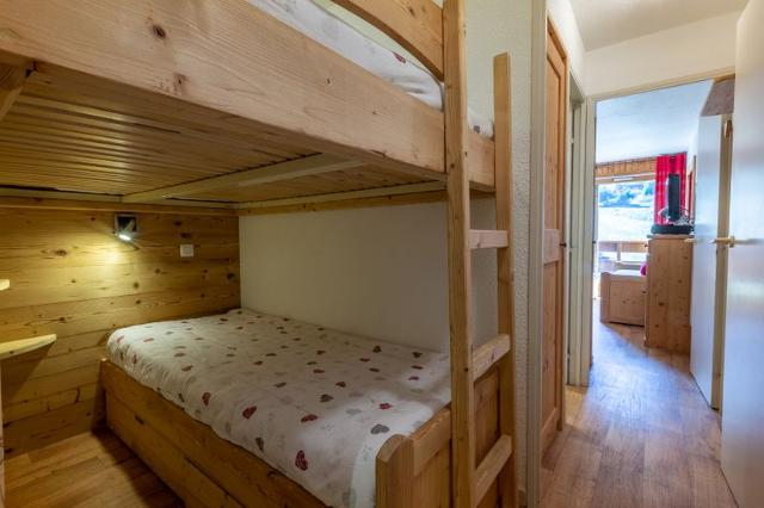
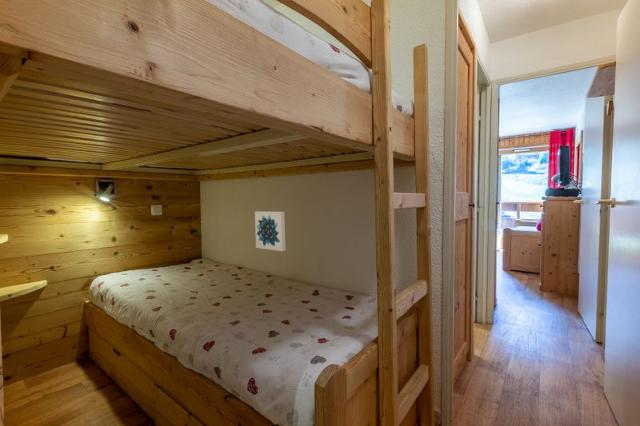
+ wall art (269, 230)
